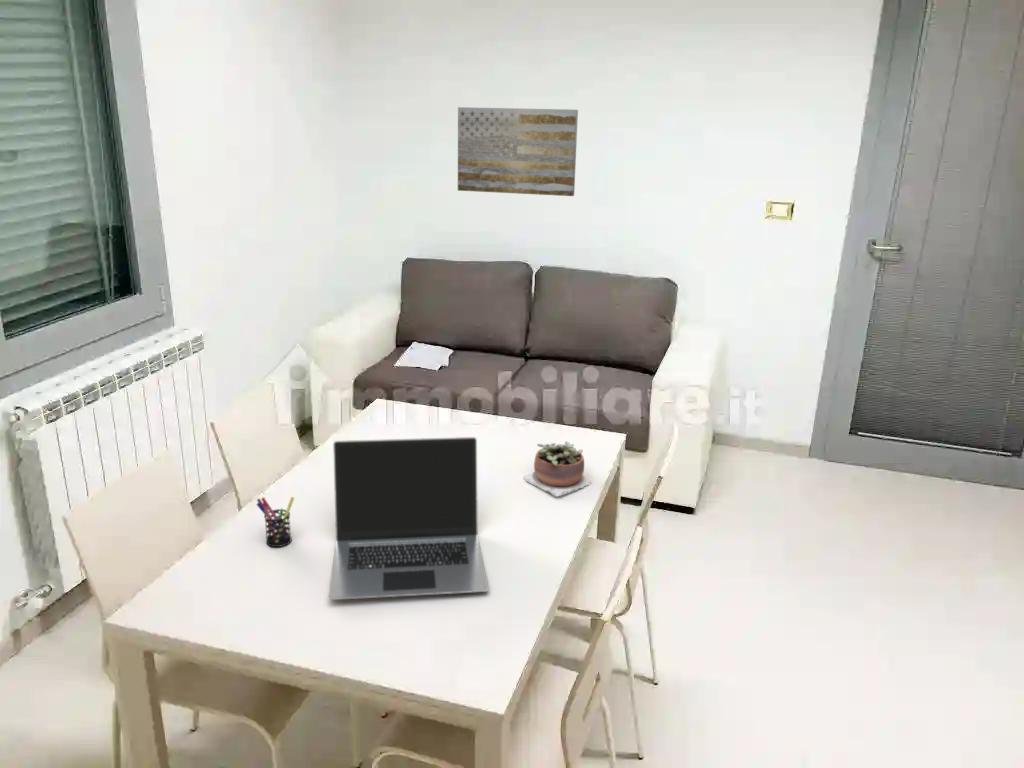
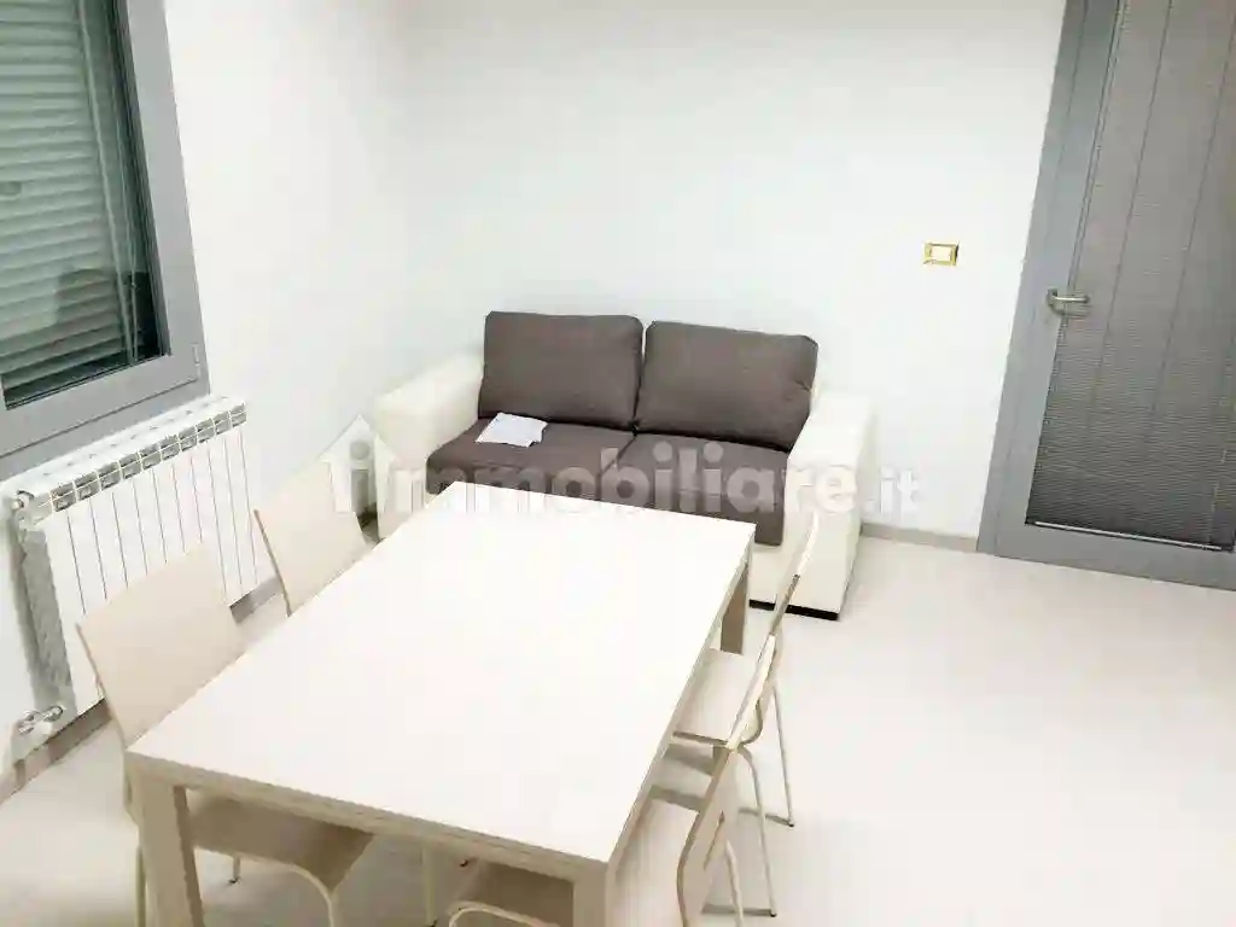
- succulent plant (559, 459)
- wall art (515, 151)
- laptop (407, 513)
- pen holder (276, 519)
